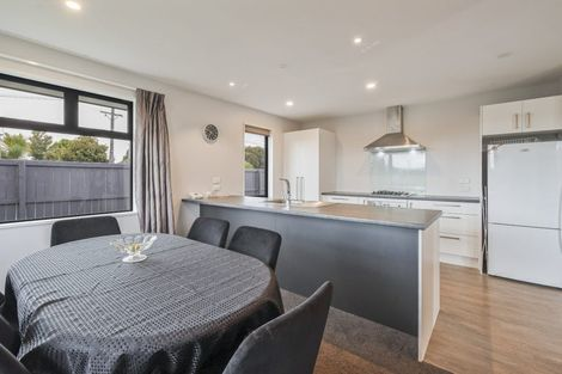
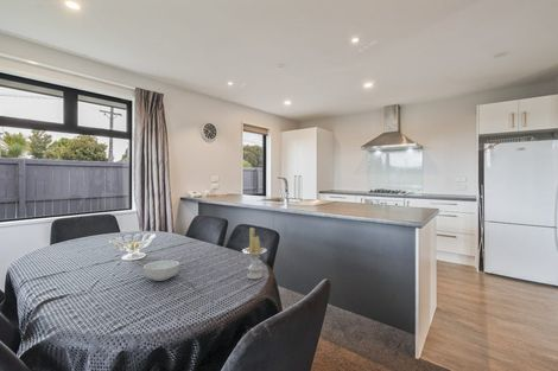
+ candle (254, 251)
+ cereal bowl (161, 270)
